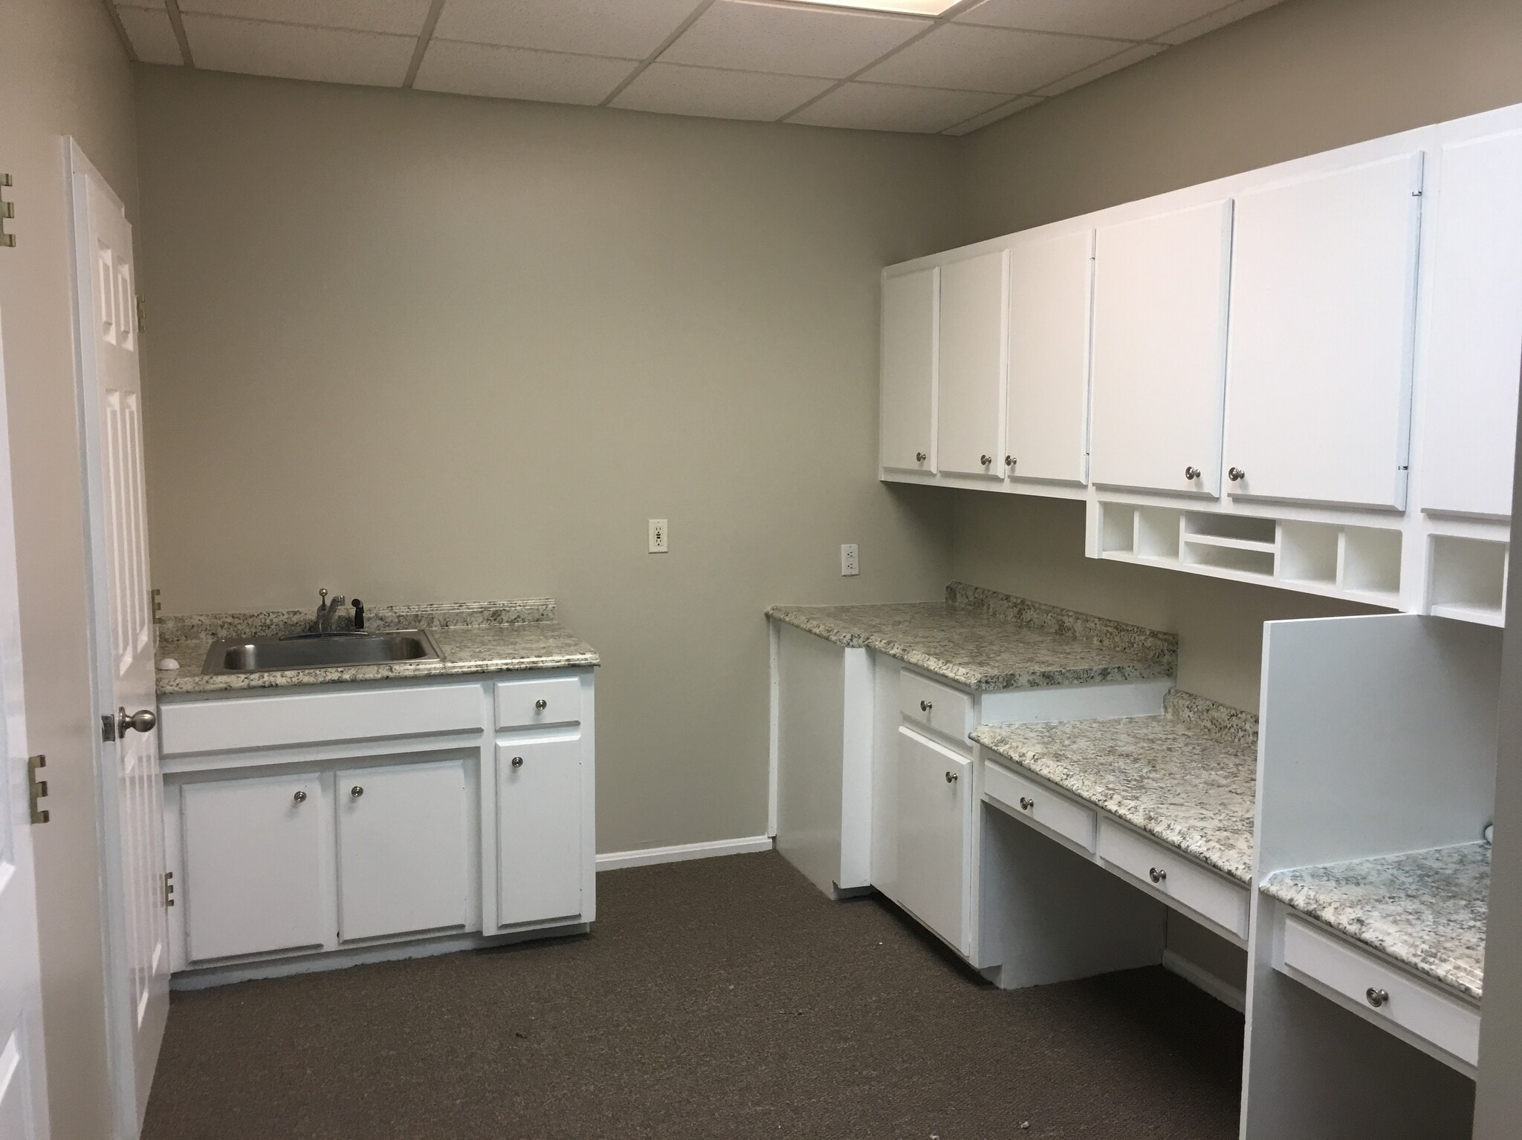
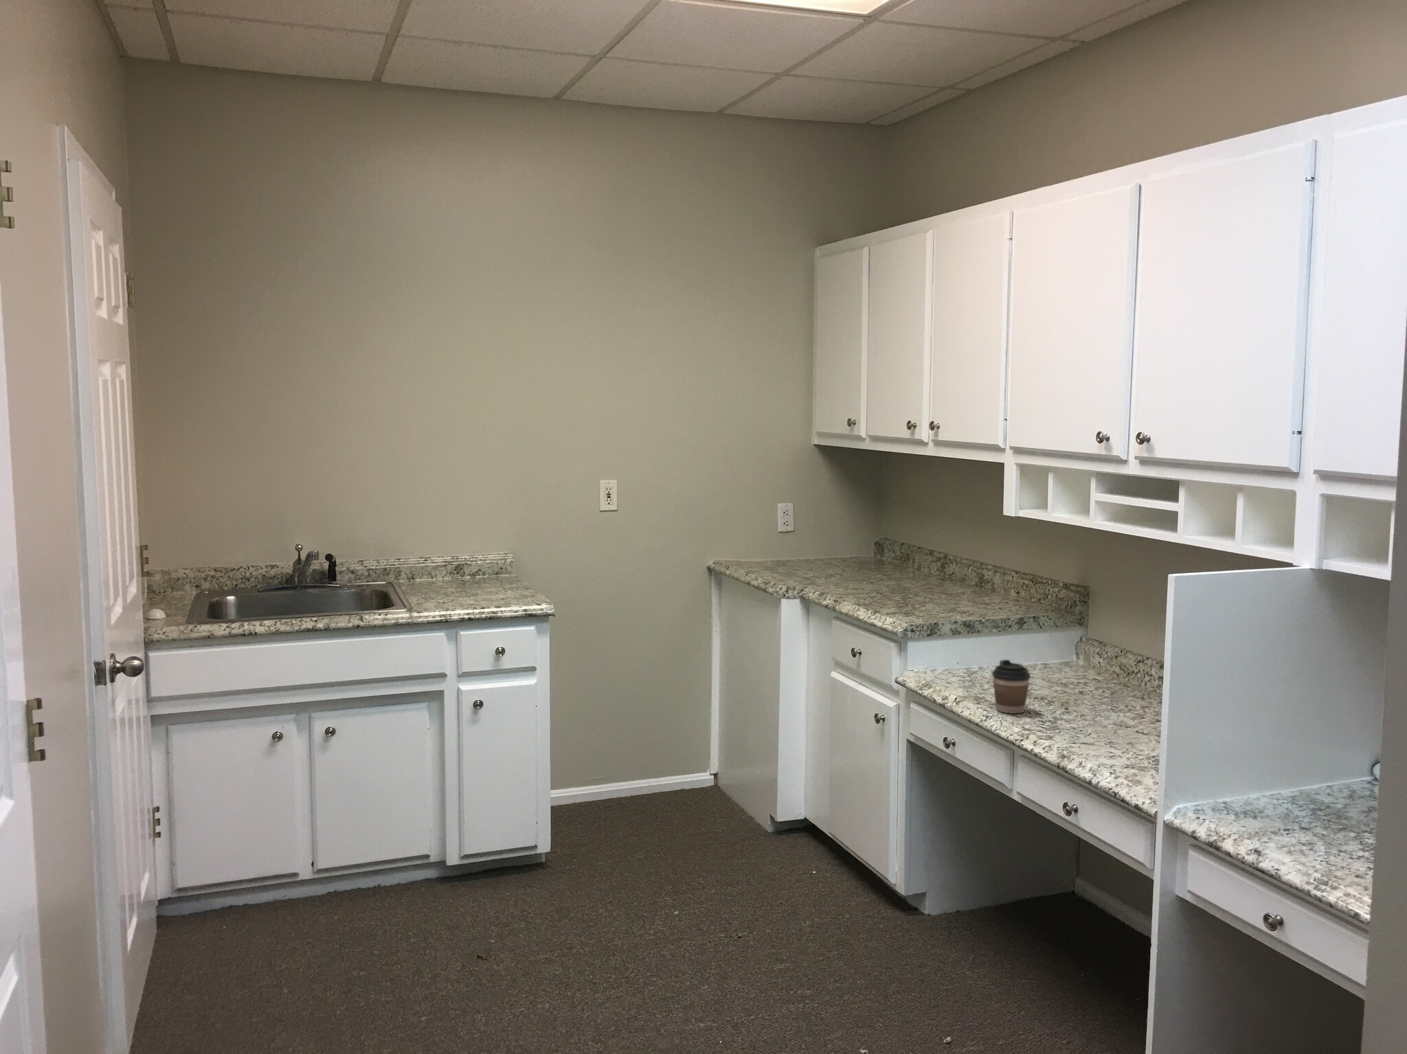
+ coffee cup (1010, 685)
